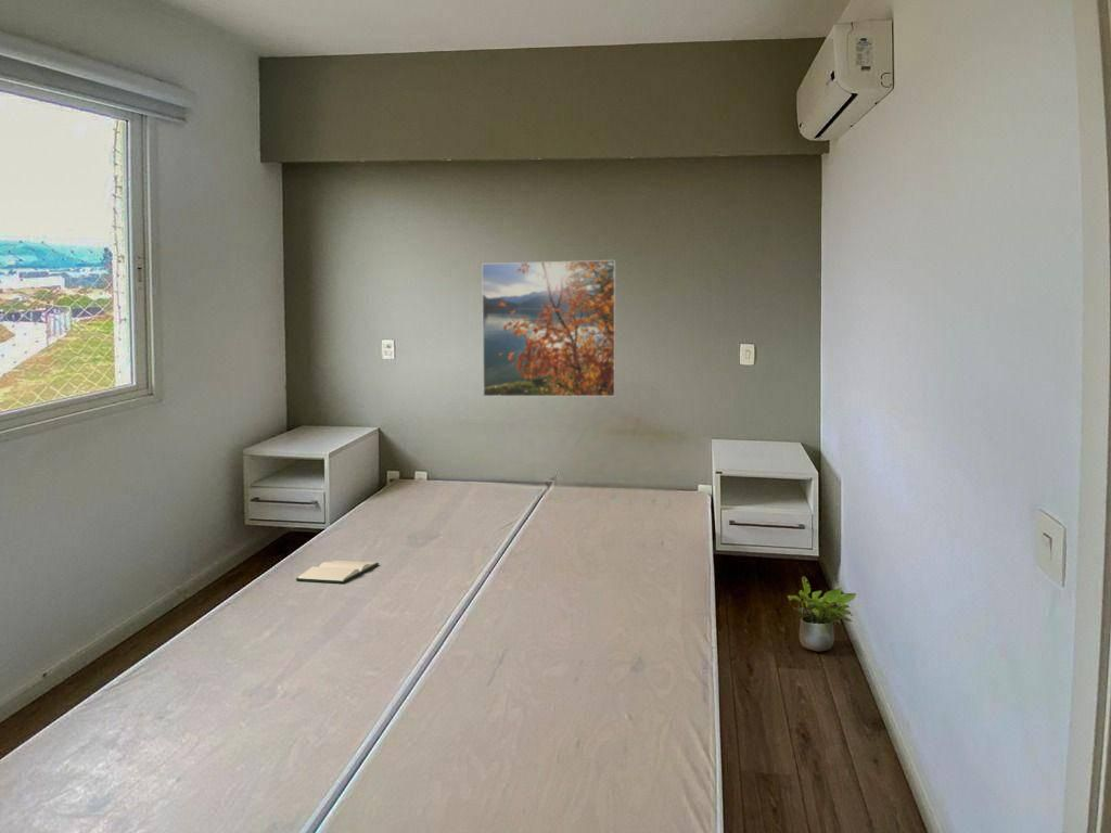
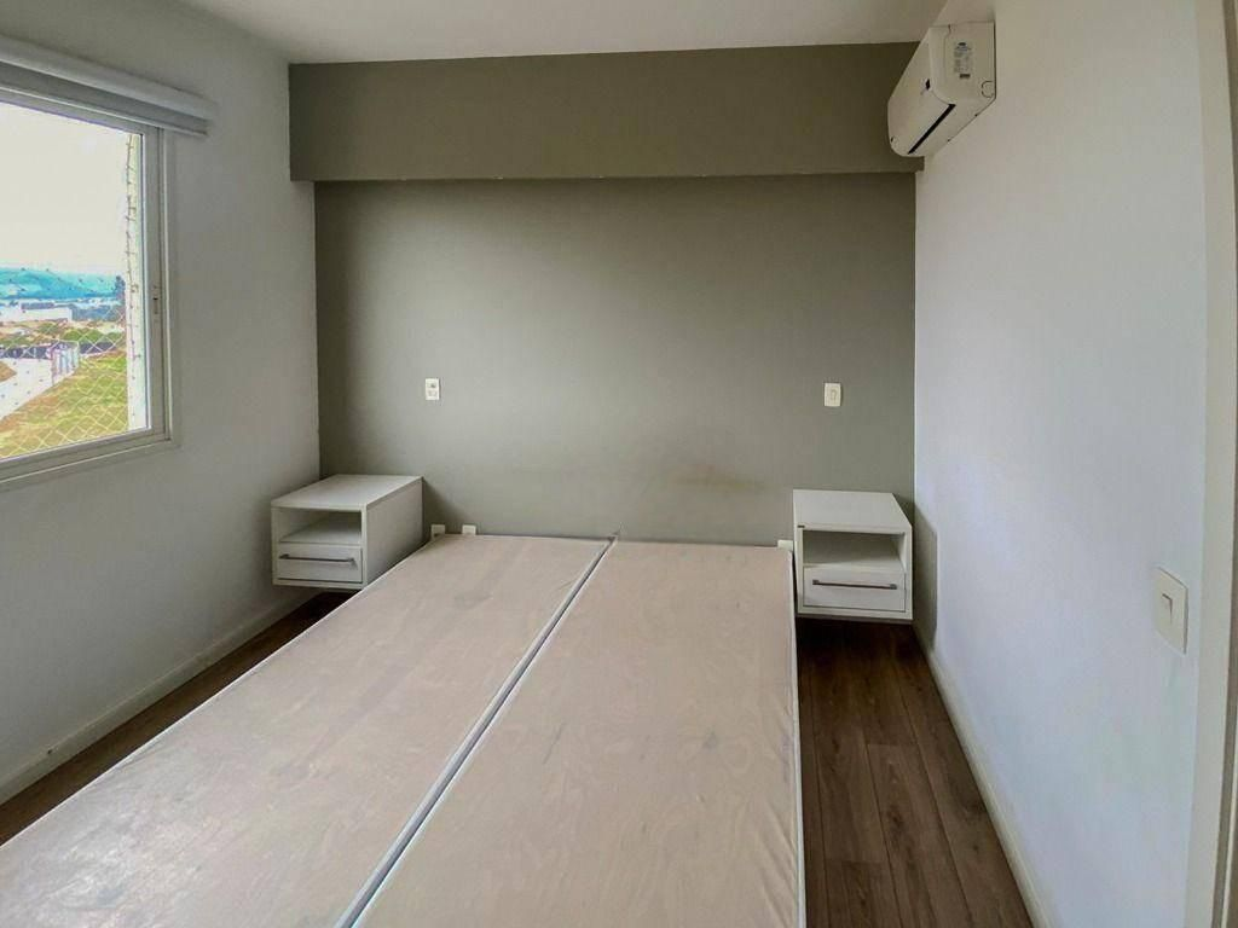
- potted plant (821, 616)
- hardback book (339, 568)
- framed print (548, 329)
